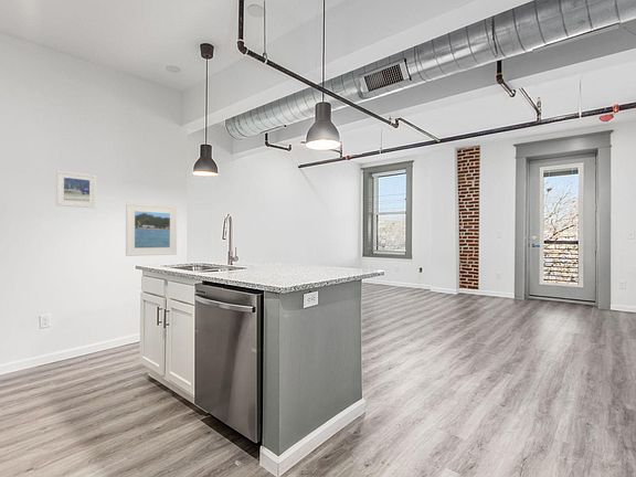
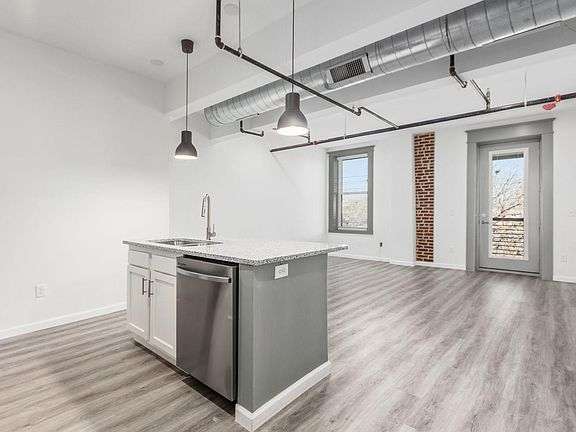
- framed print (152, 230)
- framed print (76, 190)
